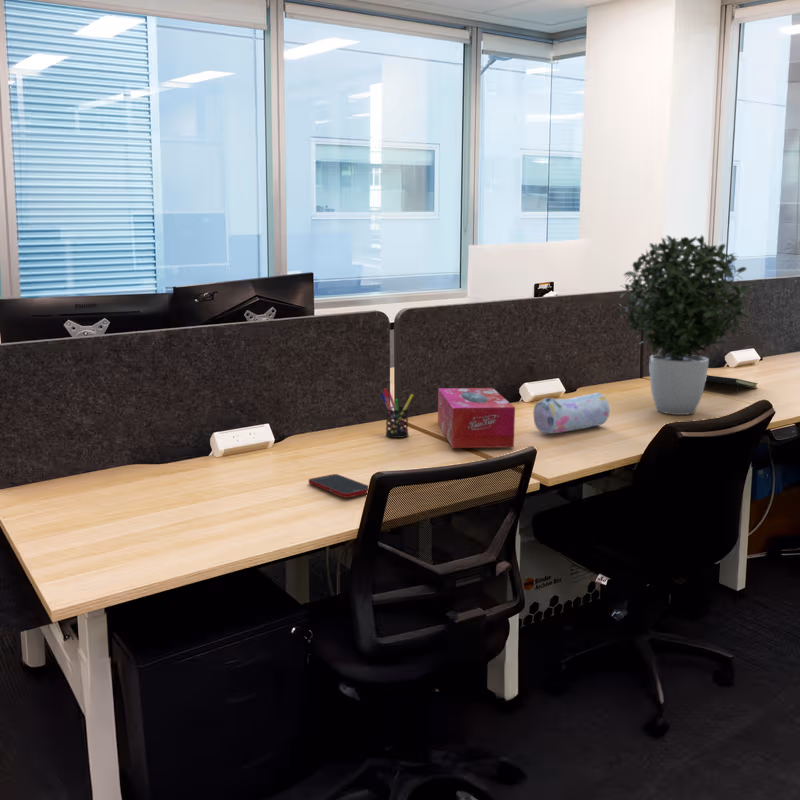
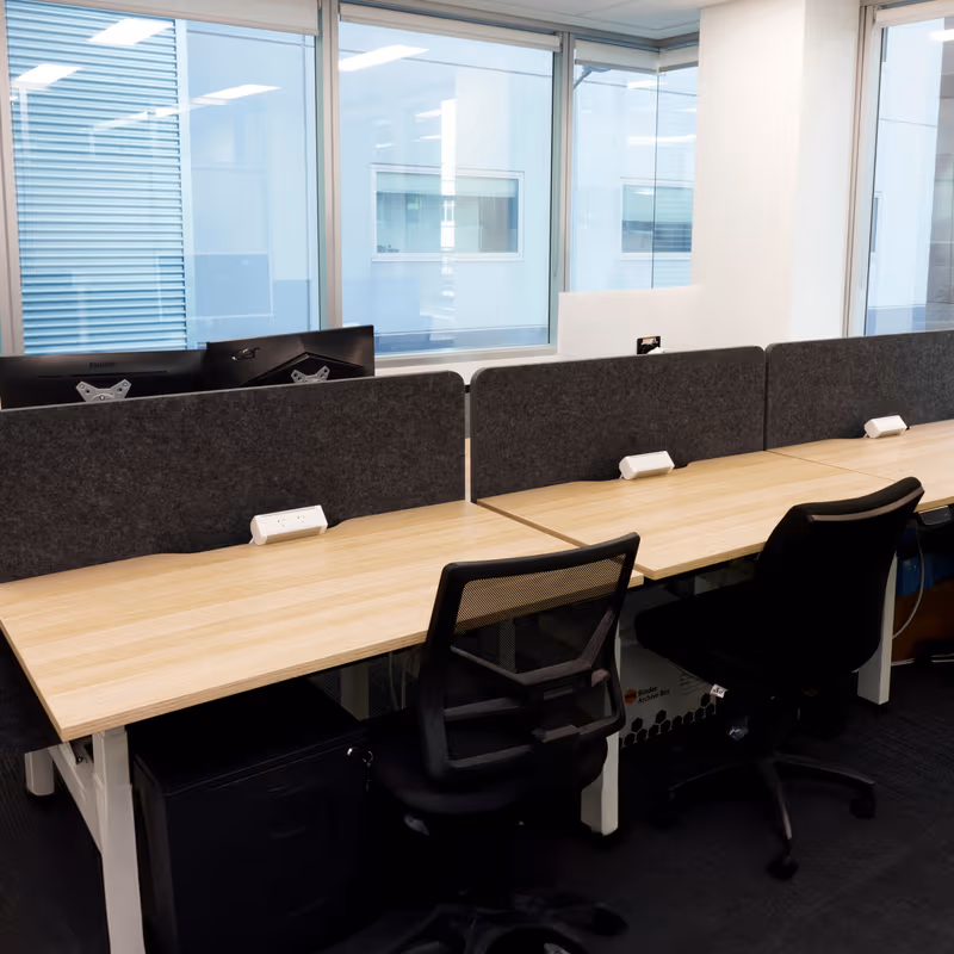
- tissue box (473, 416)
- pen holder (395, 412)
- notepad (712, 379)
- pencil case (571, 412)
- potted plant (679, 324)
- cell phone (340, 485)
